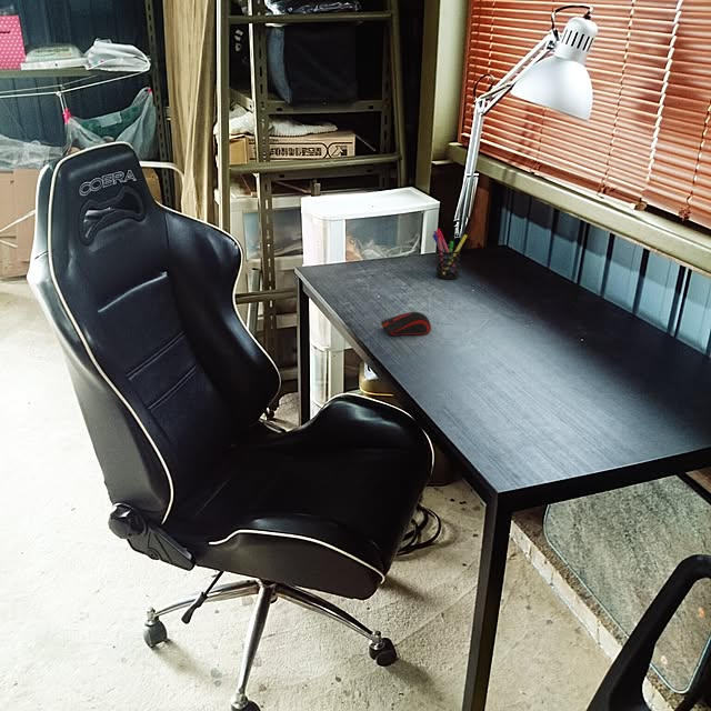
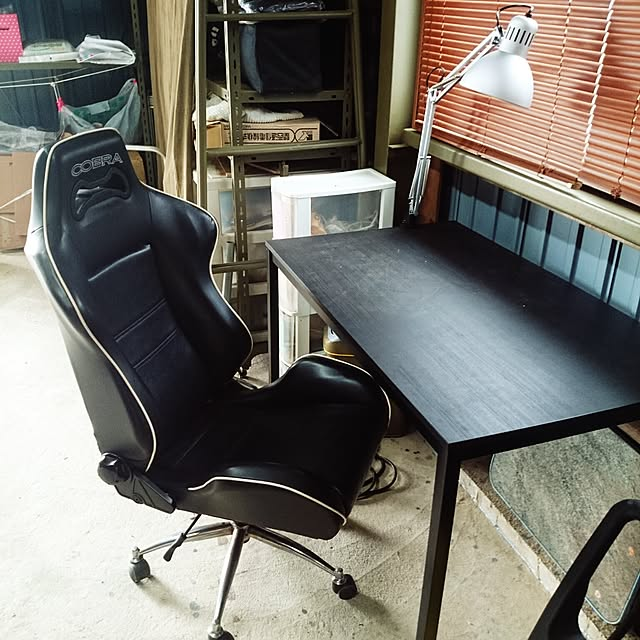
- pen holder (448, 253)
- computer mouse (405, 321)
